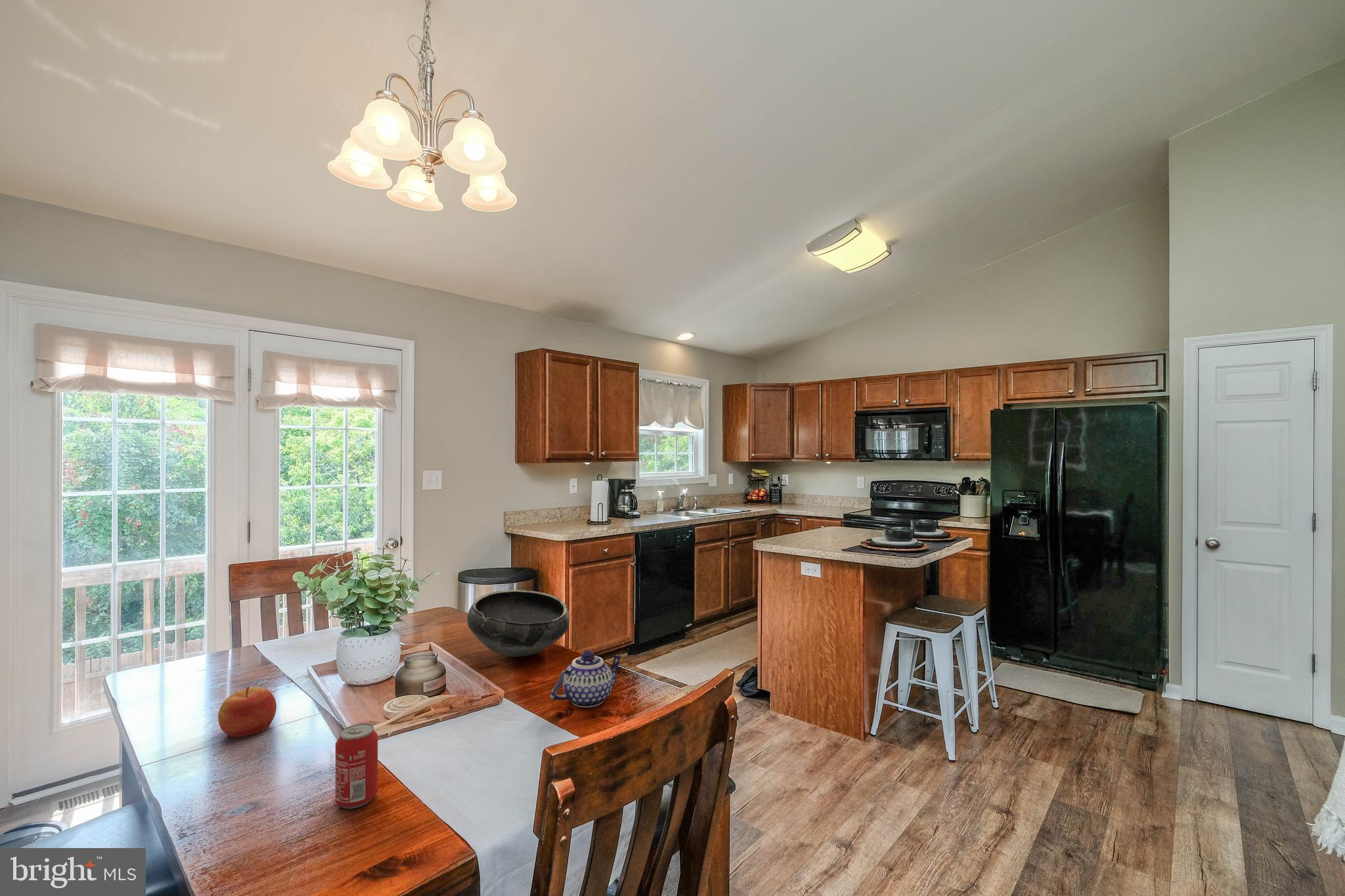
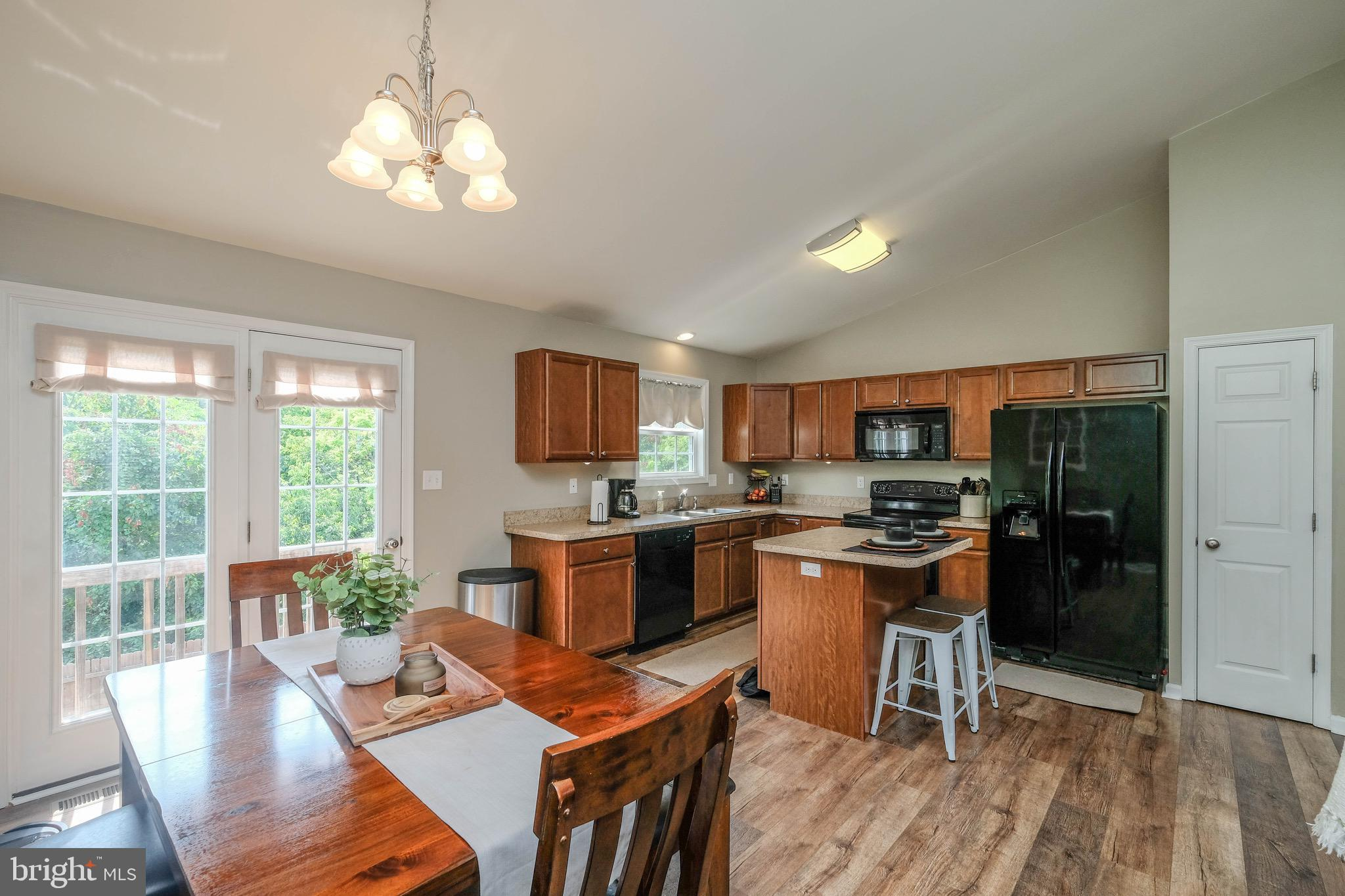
- teapot (588, 675)
- beverage can (357, 764)
- apple (248, 709)
- bowl (519, 626)
